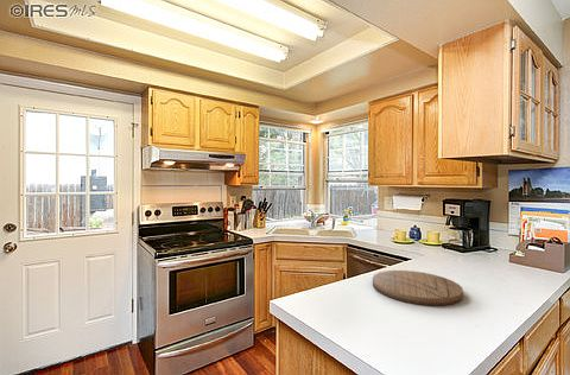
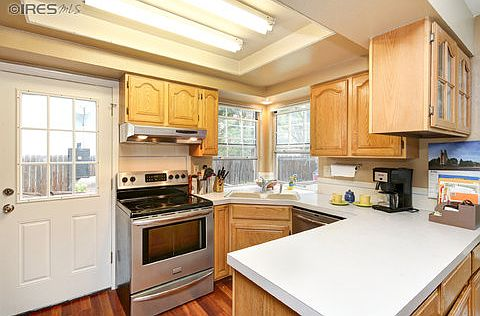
- cutting board (414, 285)
